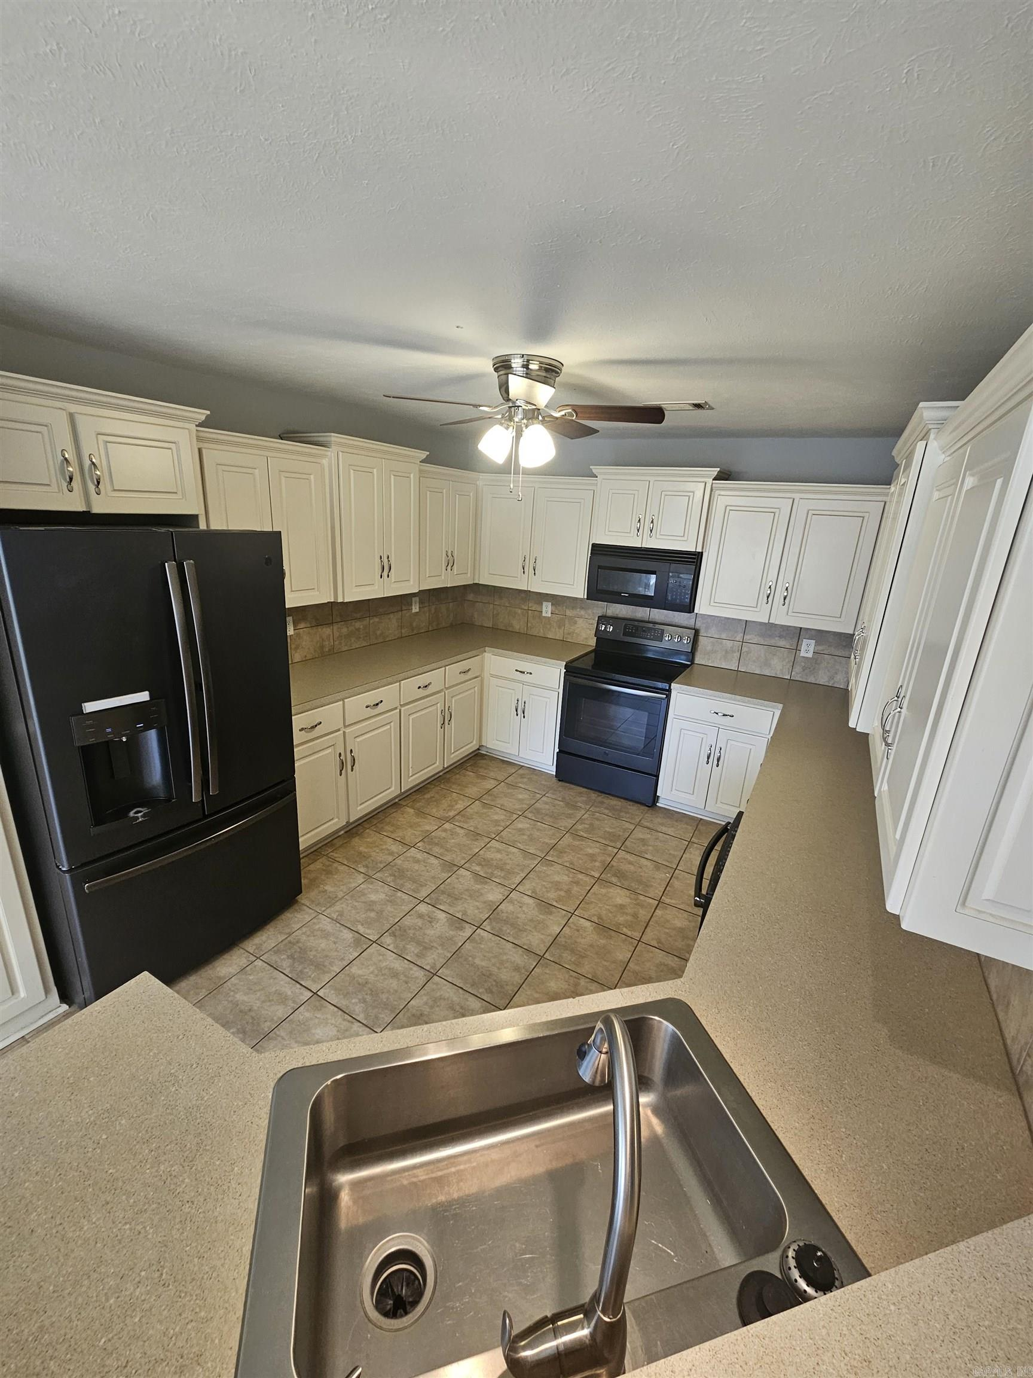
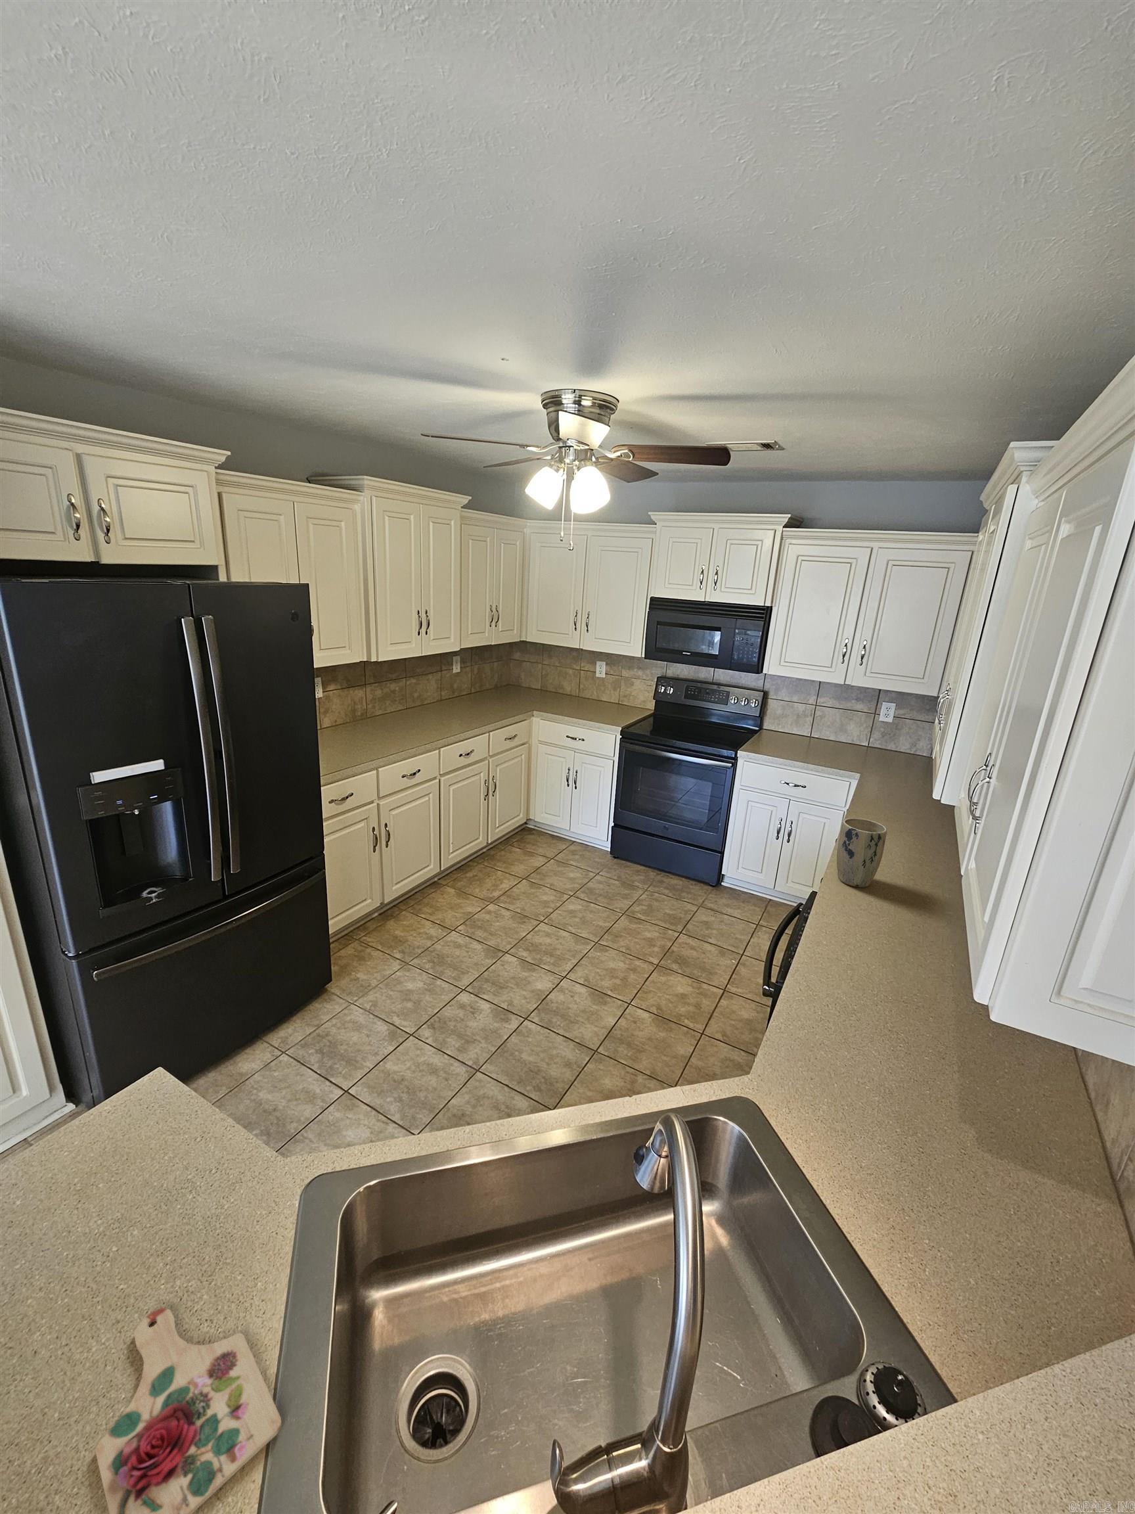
+ cutting board (175, 1390)
+ plant pot (860, 852)
